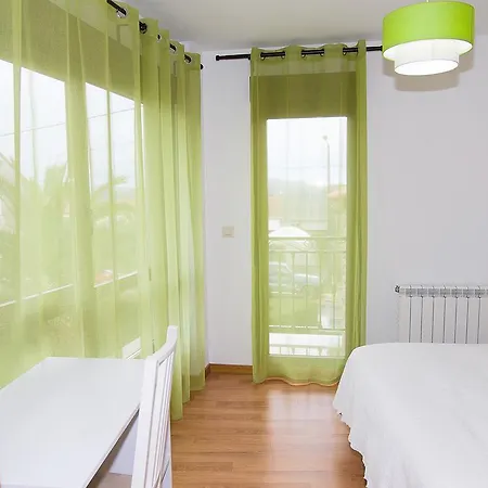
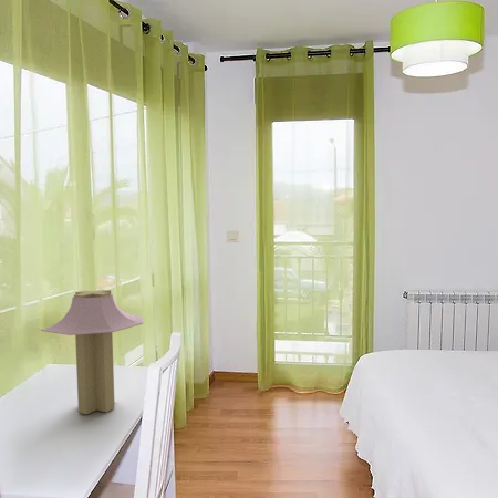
+ table lamp (104, 352)
